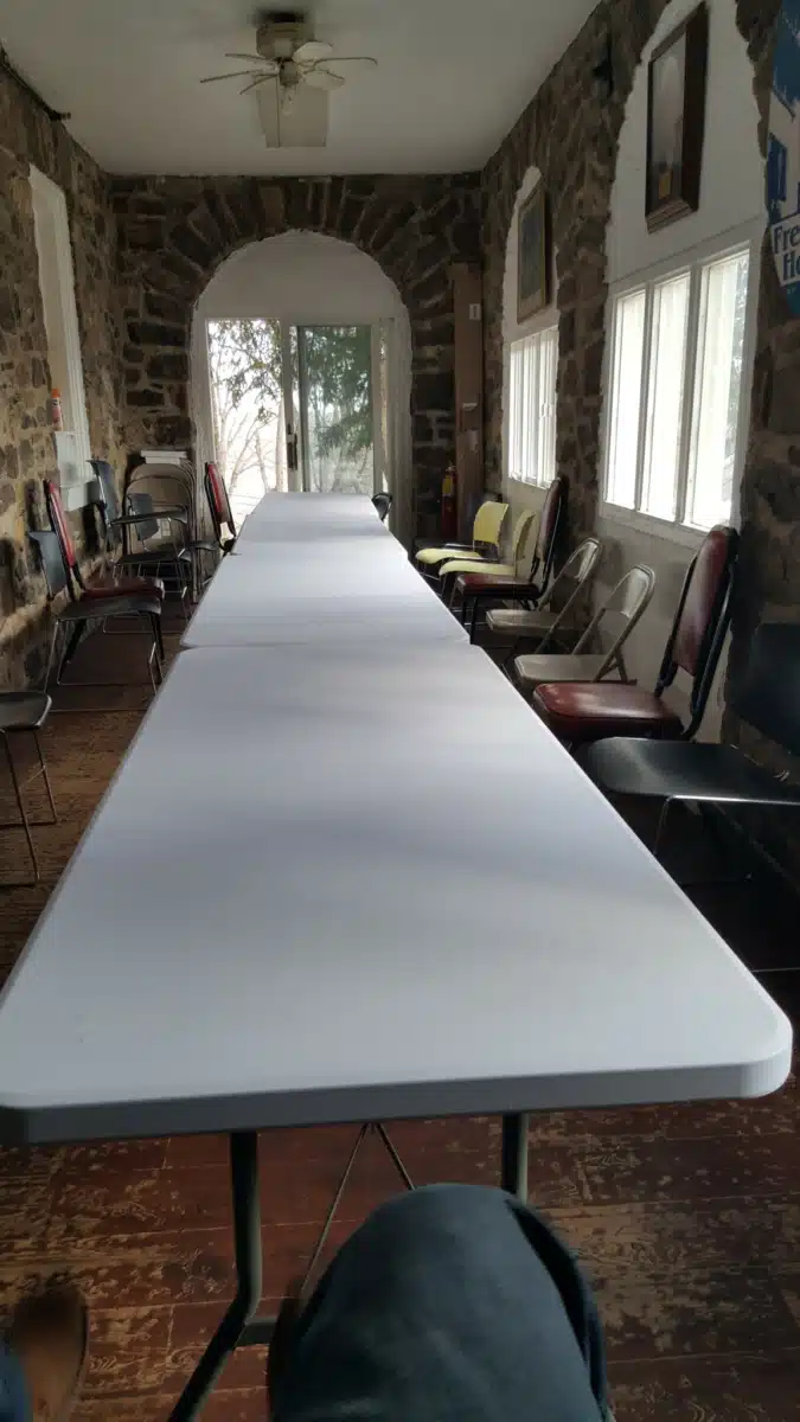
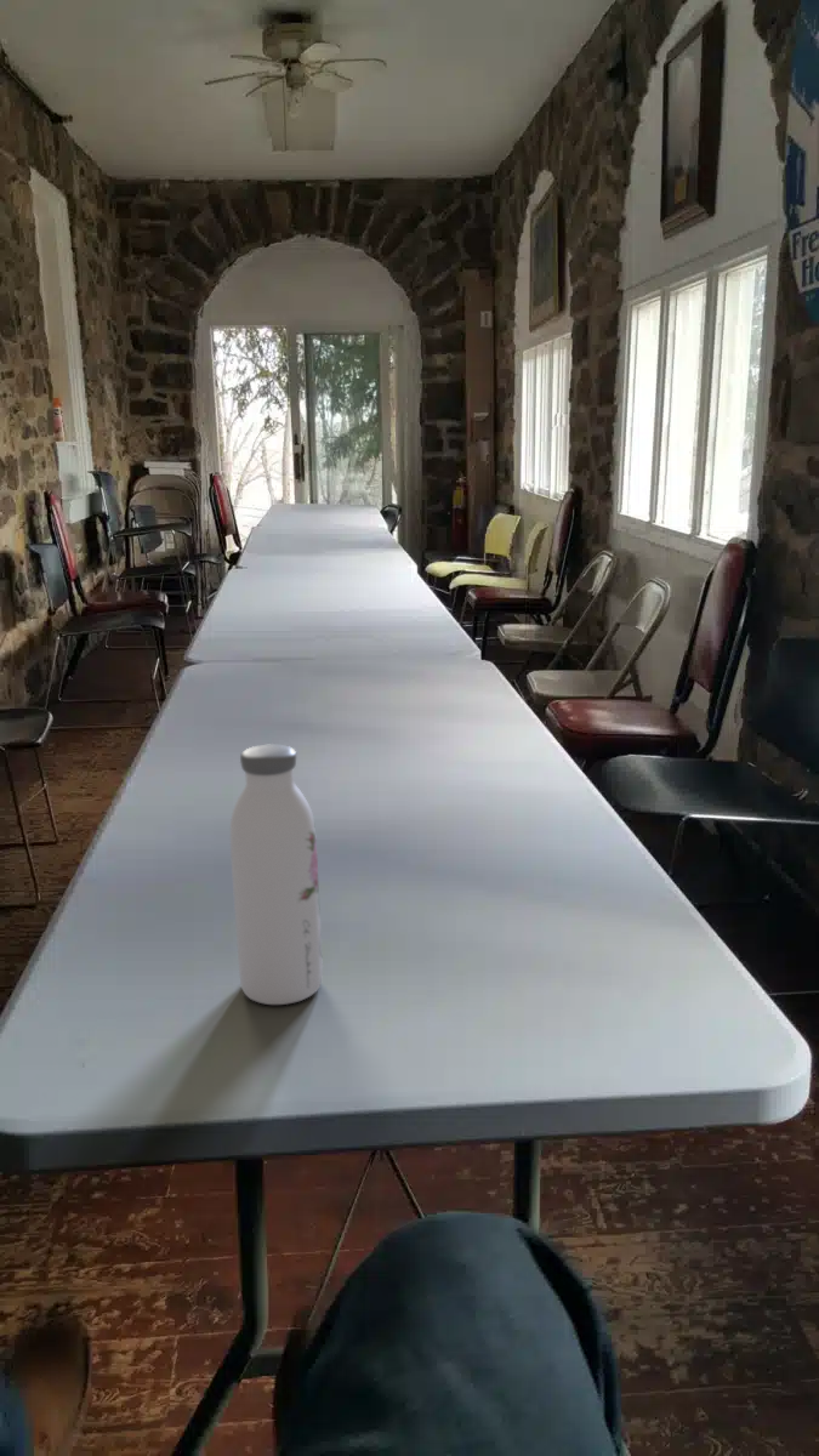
+ water bottle (274, 871)
